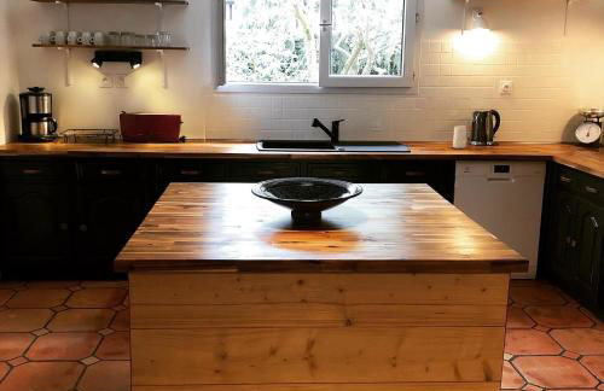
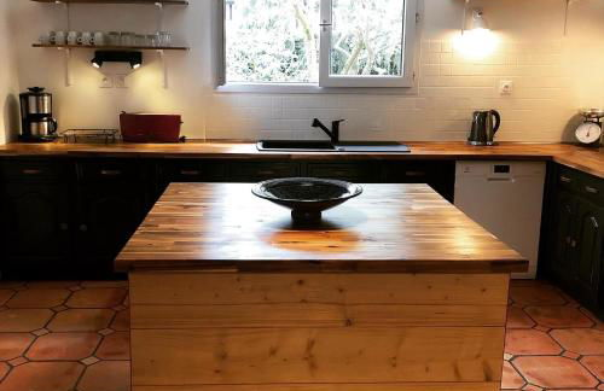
- mug (463, 136)
